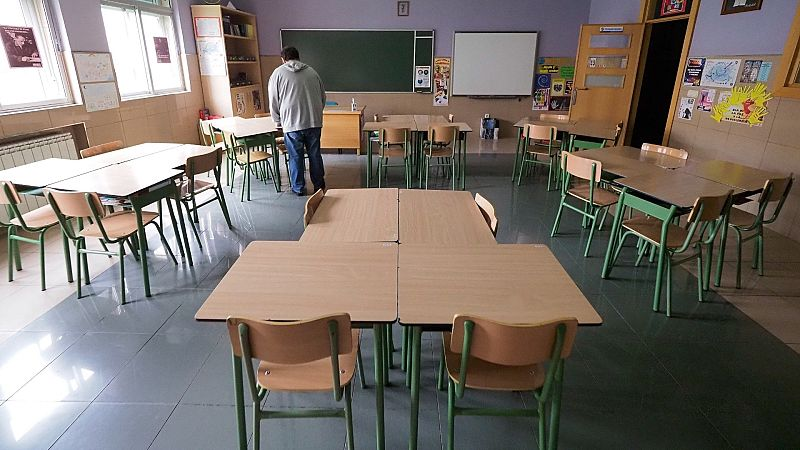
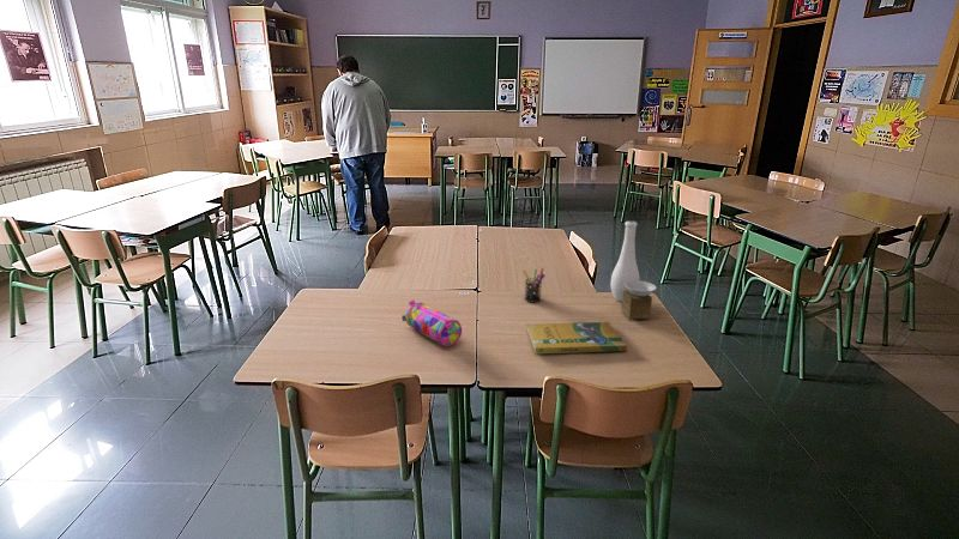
+ pen holder (535, 283)
+ pencil case (432, 322)
+ booklet (573, 337)
+ vase (634, 267)
